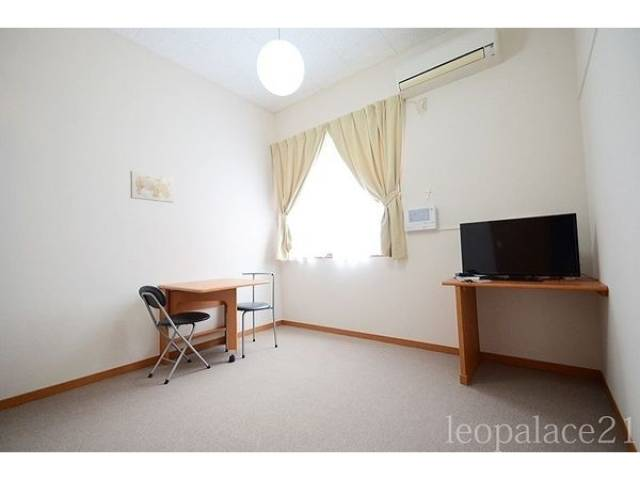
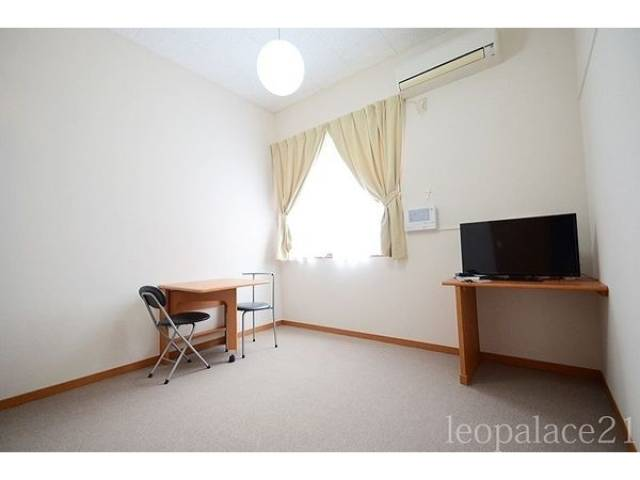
- wall art (153, 187)
